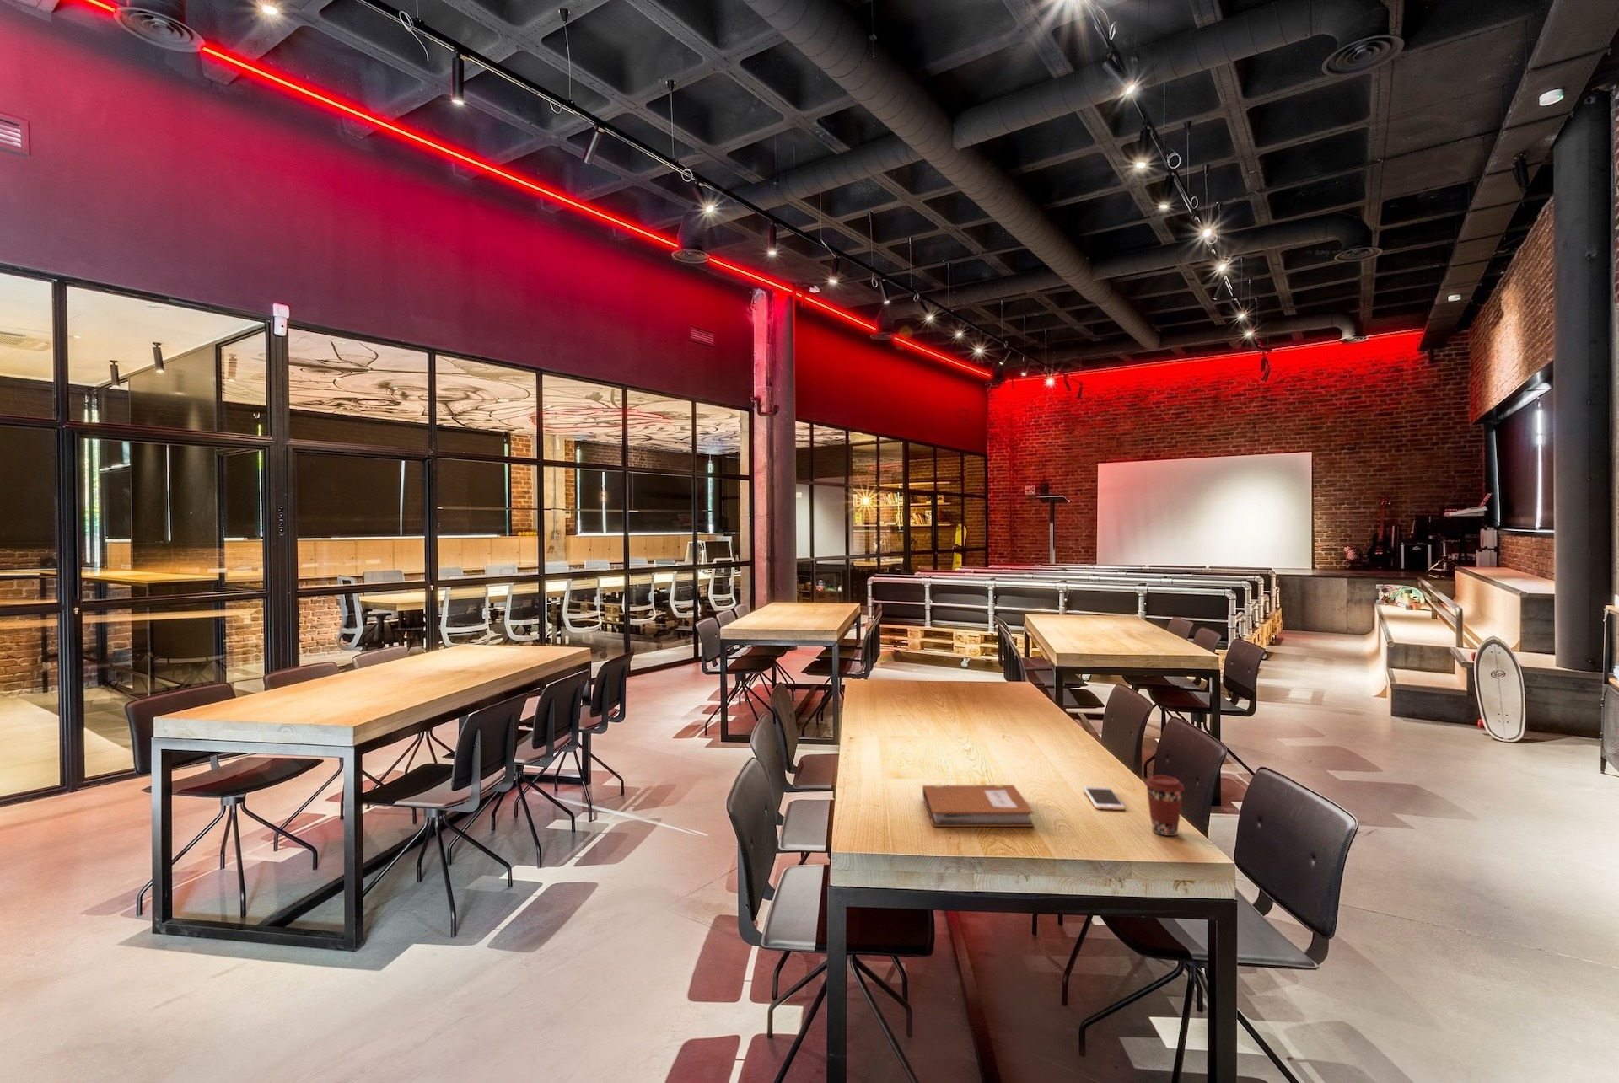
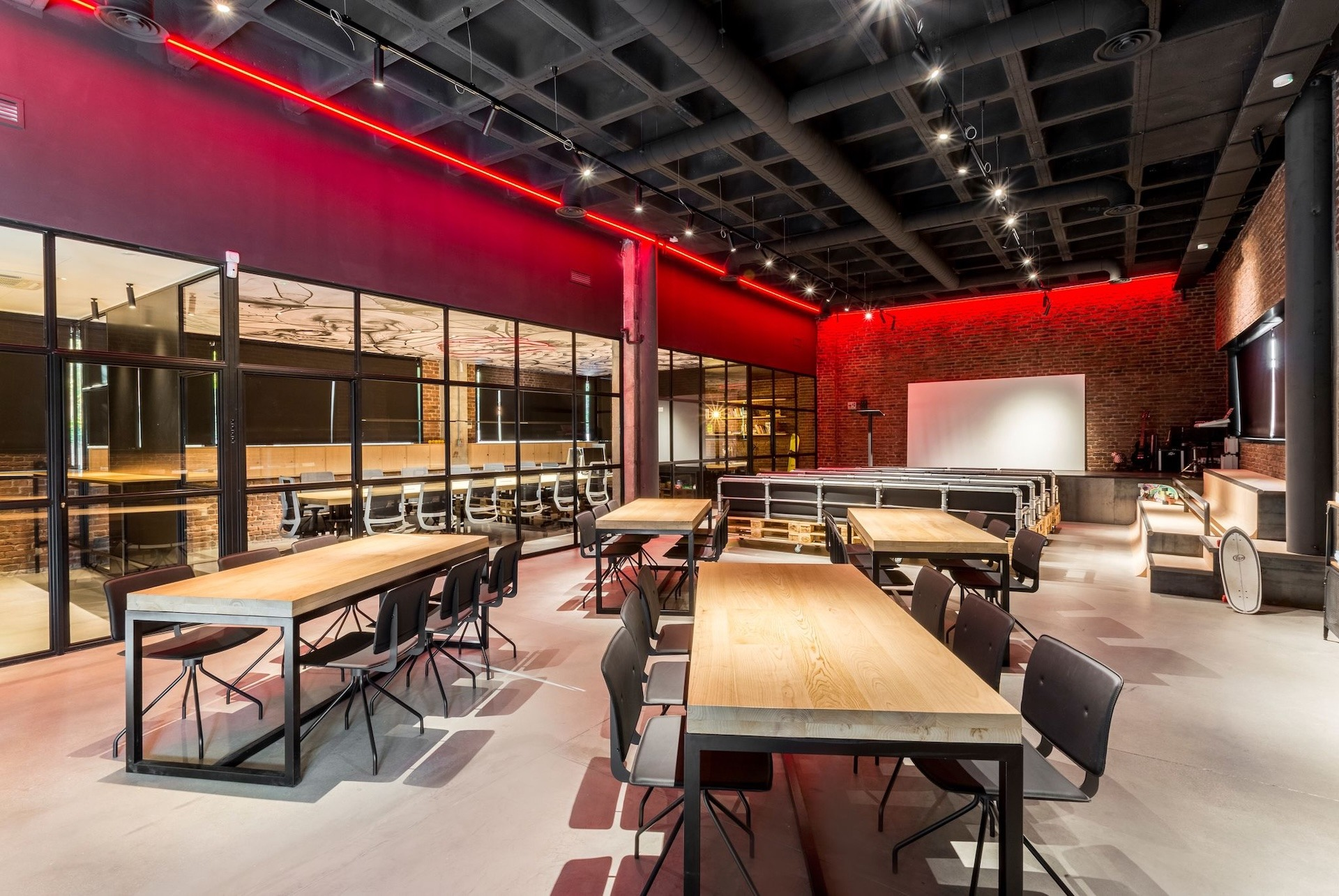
- smartphone (1103, 798)
- notebook (977, 804)
- coffee cup (1164, 805)
